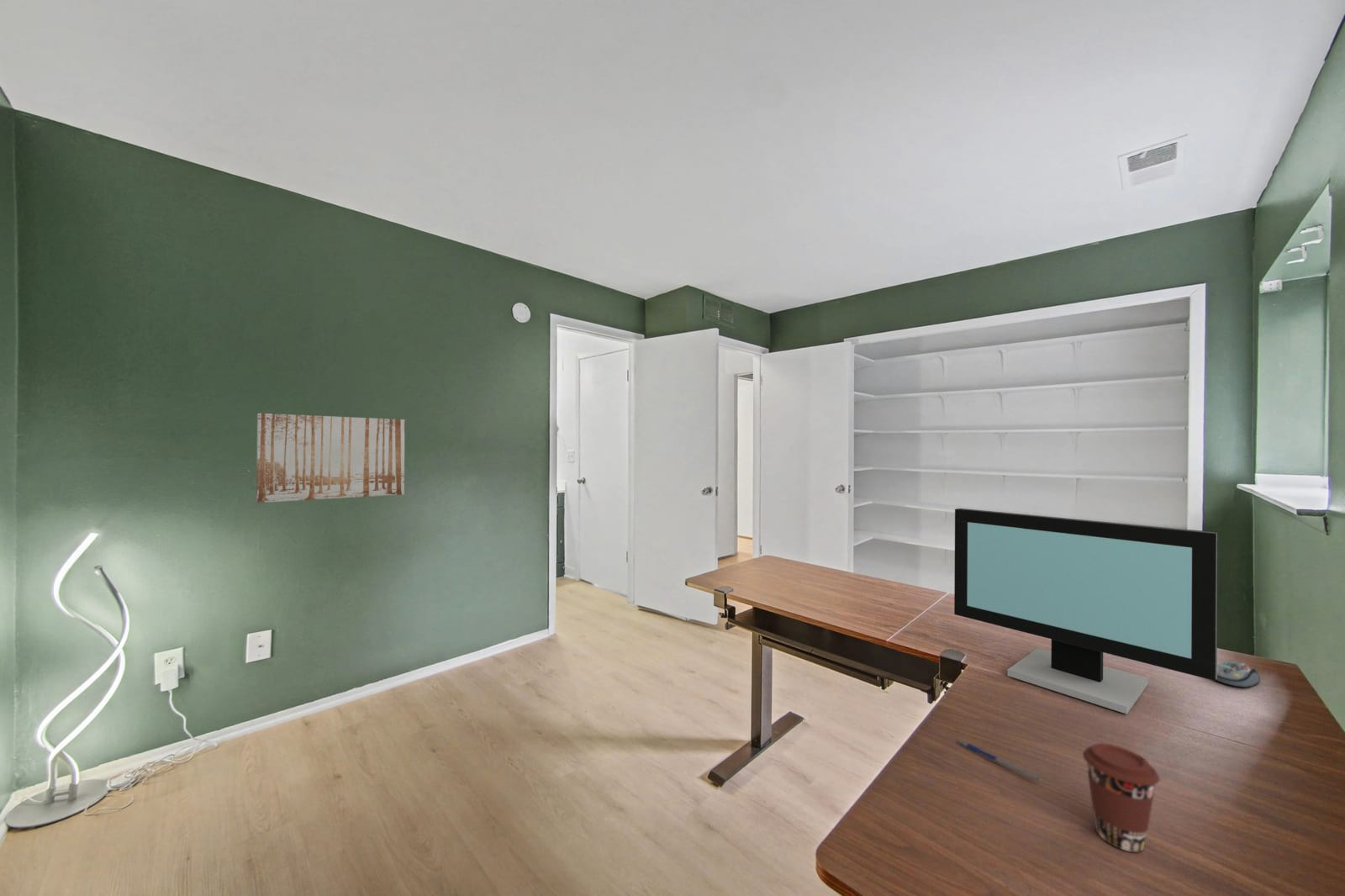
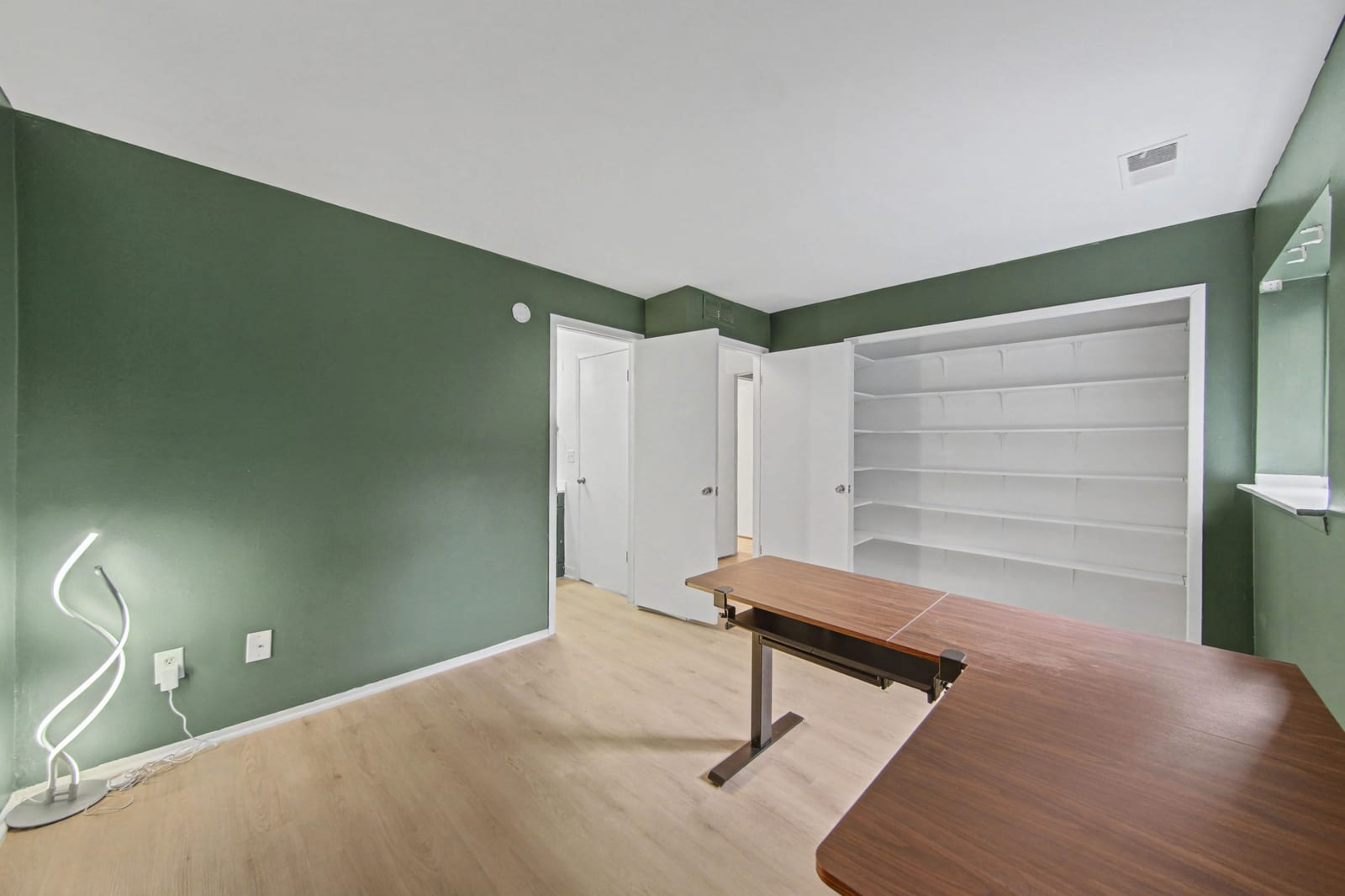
- wall art (336, 457)
- computer monitor (1077, 598)
- pen (997, 759)
- computer mouse (1235, 672)
- coffee cup (1119, 797)
